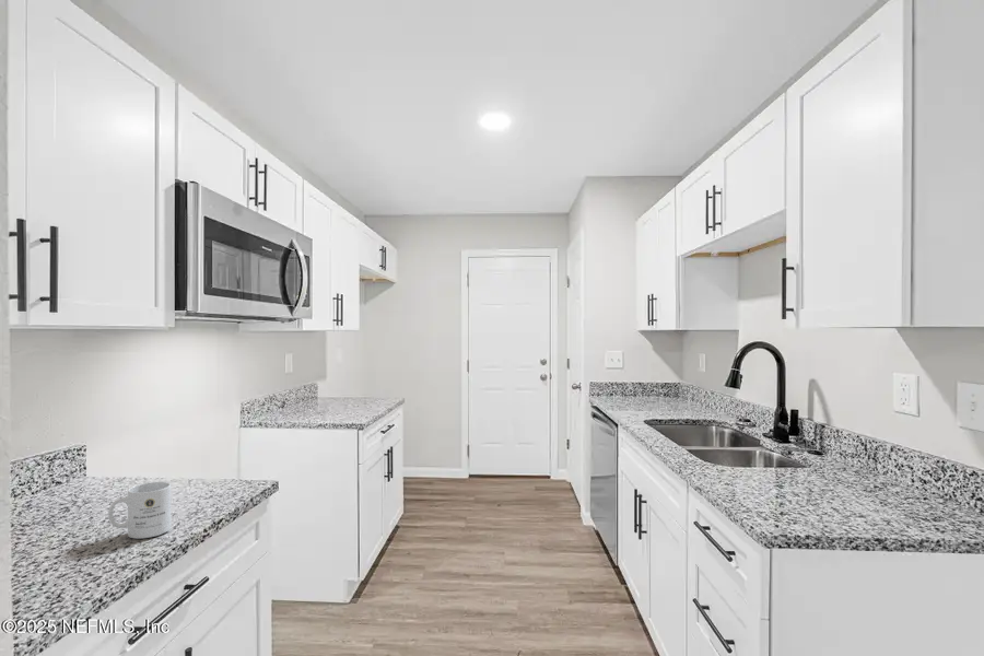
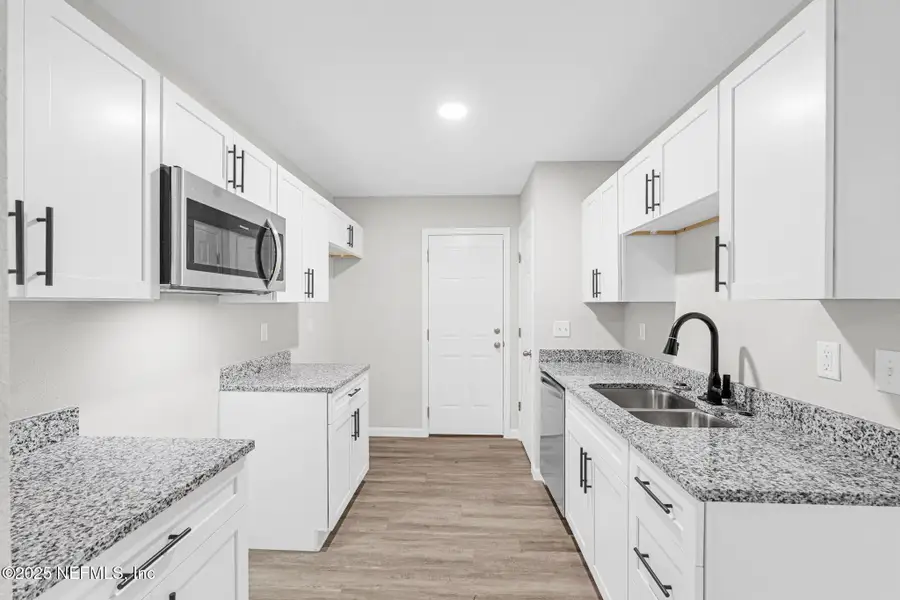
- mug (140, 511)
